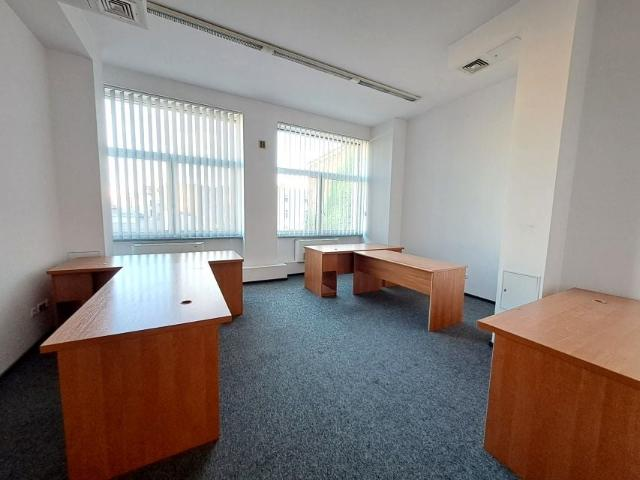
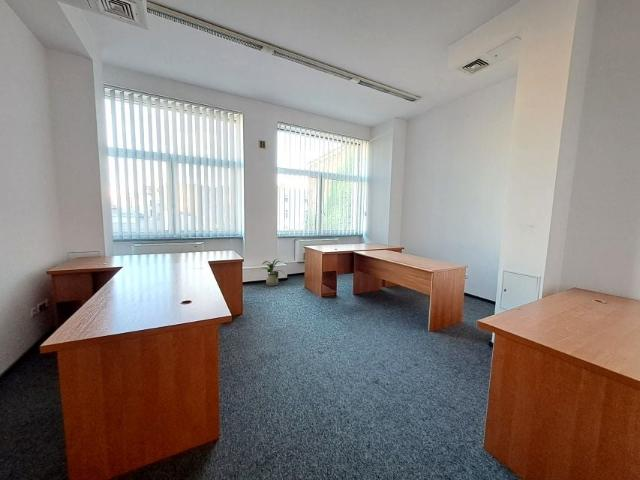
+ house plant (271, 270)
